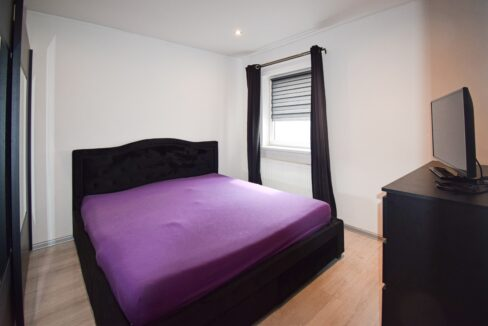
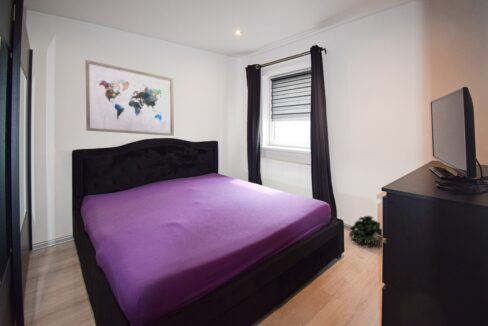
+ potted plant (366, 228)
+ wall art (134, 101)
